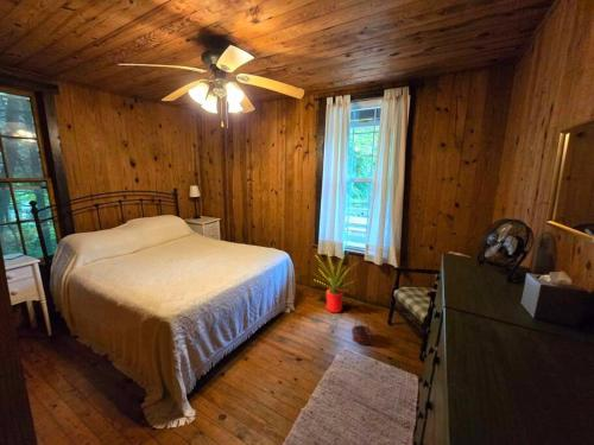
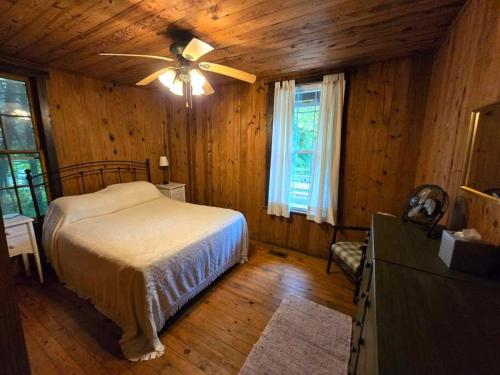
- basket (362, 326)
- house plant (335, 280)
